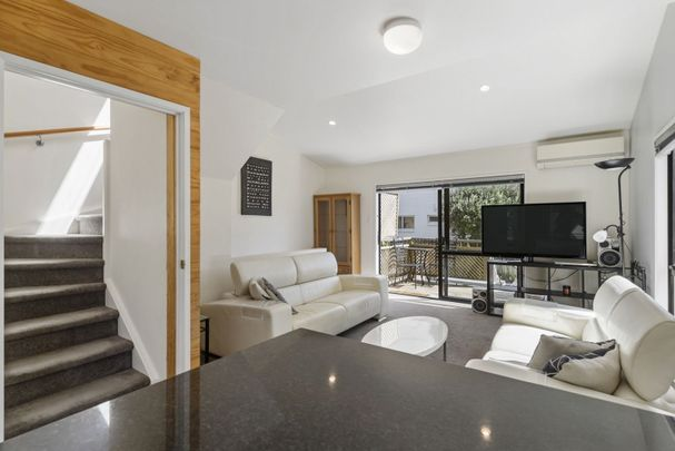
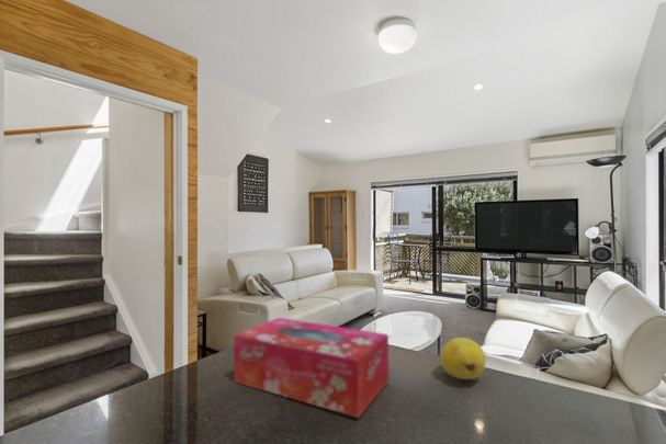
+ tissue box (311, 357)
+ fruit (463, 358)
